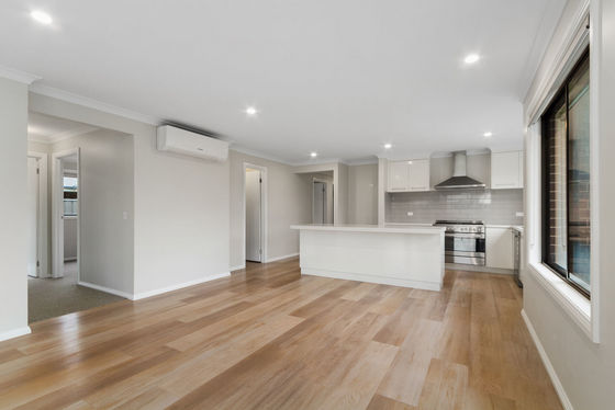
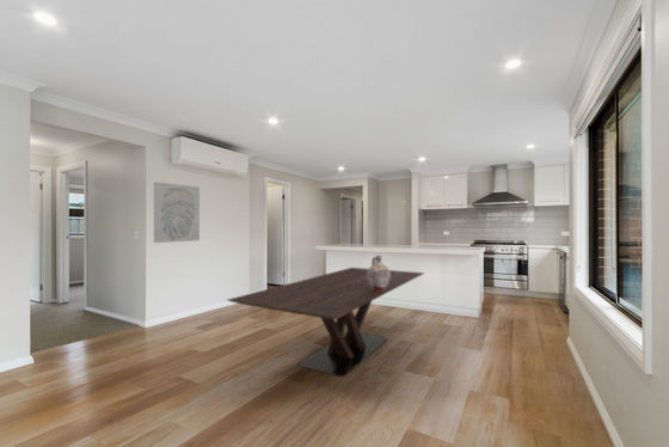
+ ceramic jug (378, 273)
+ dining table (346, 317)
+ wall art (178, 213)
